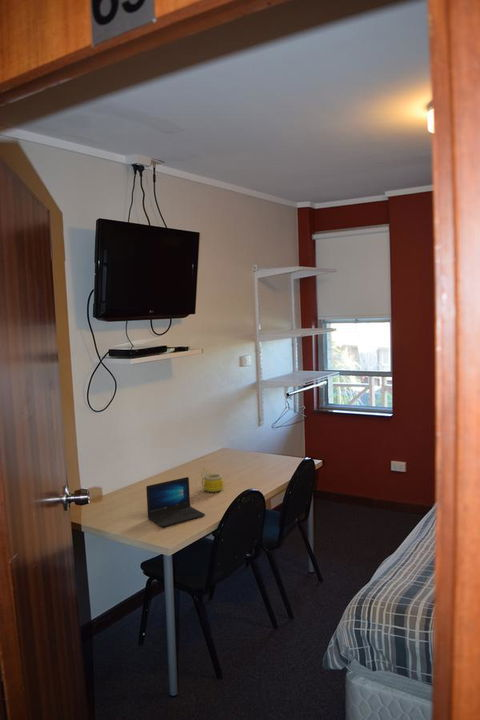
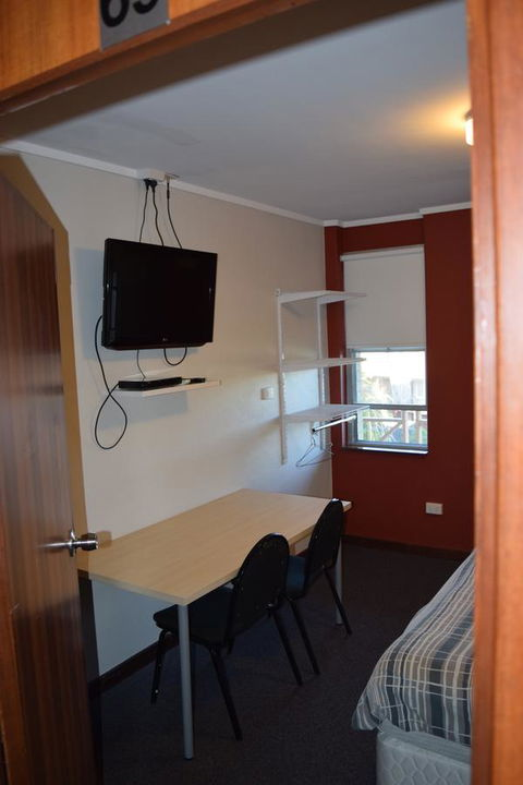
- laptop (175, 500)
- mug (211, 479)
